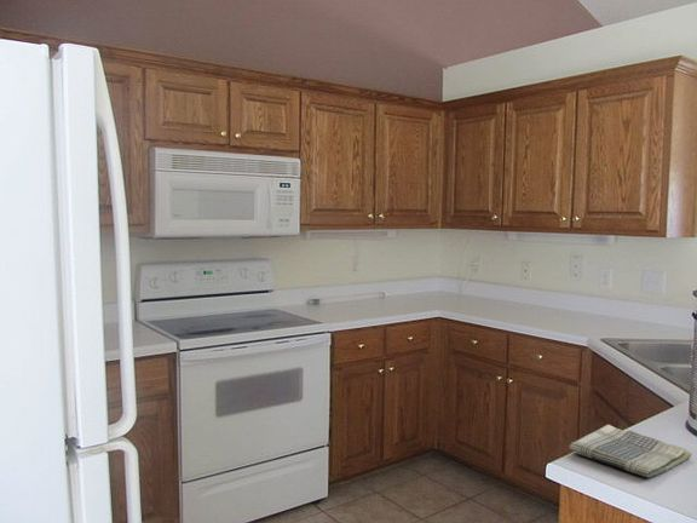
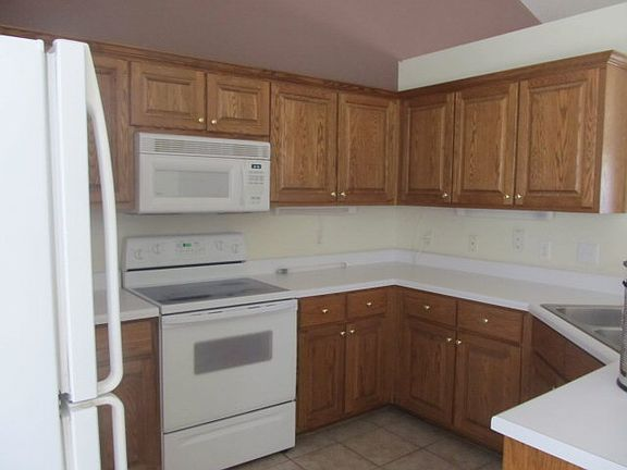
- dish towel (629, 448)
